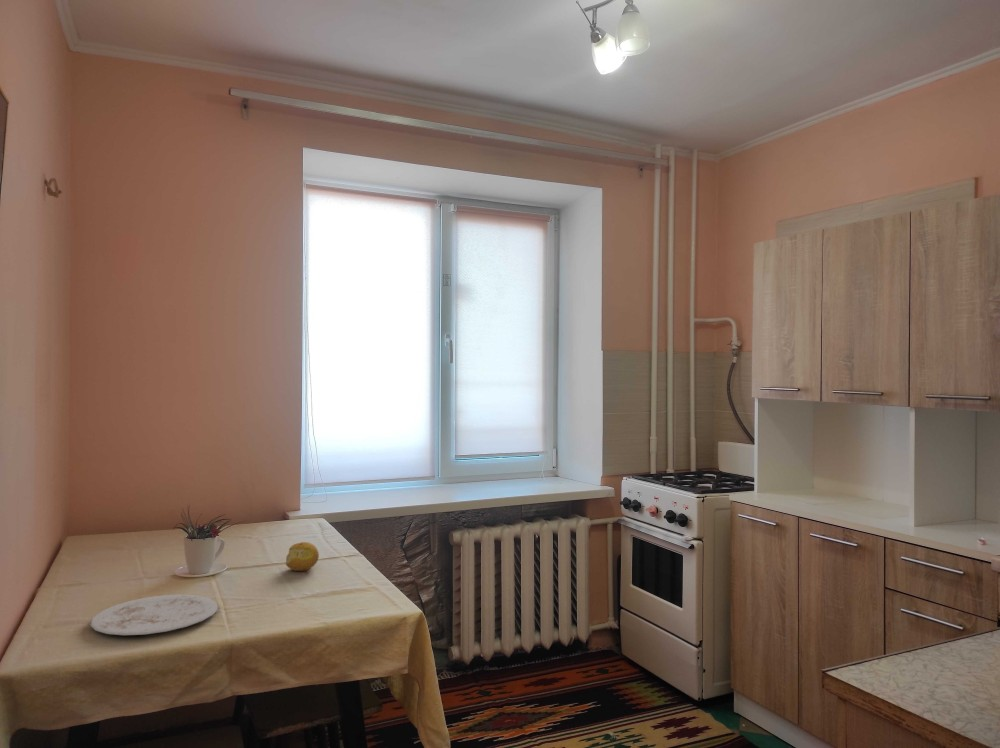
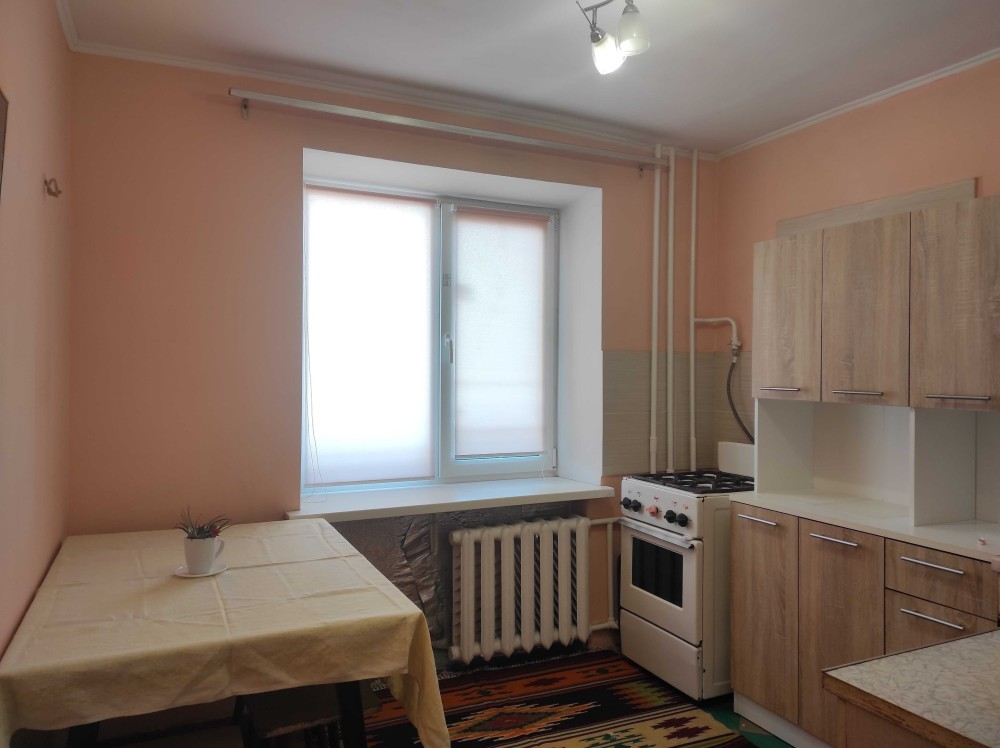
- fruit (301, 556)
- plate (156, 614)
